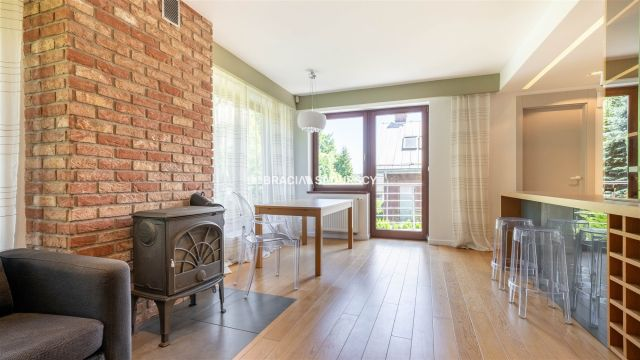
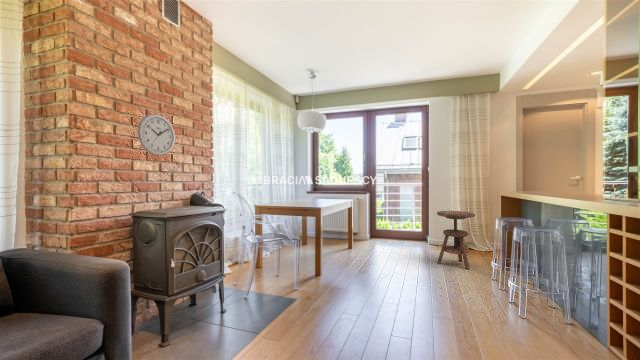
+ side table (455, 238)
+ wall clock (158, 134)
